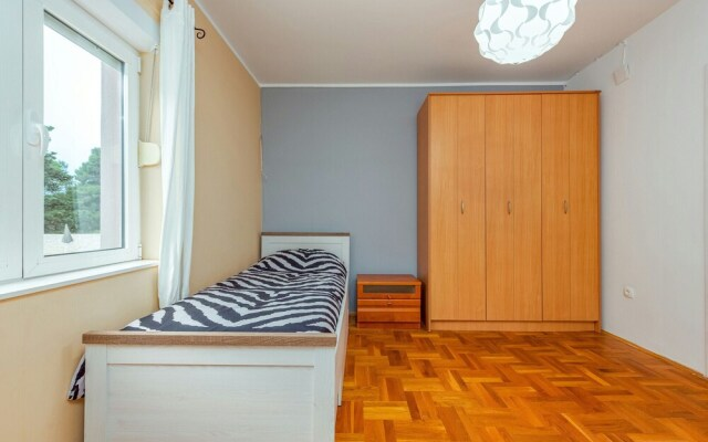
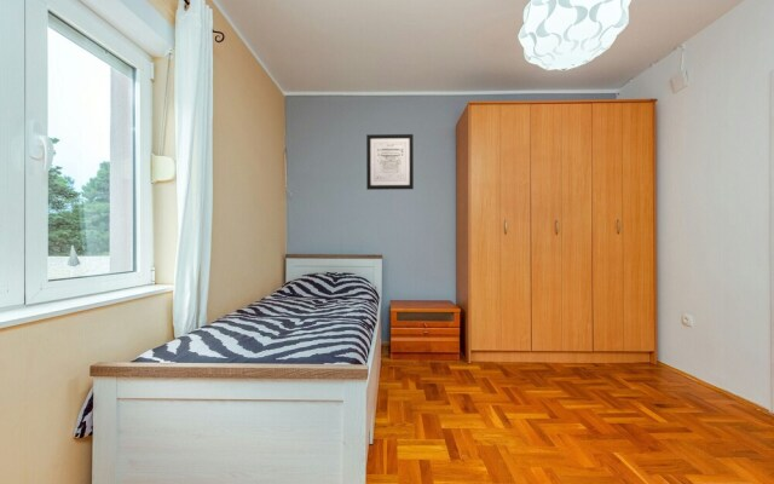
+ wall art (389, 161)
